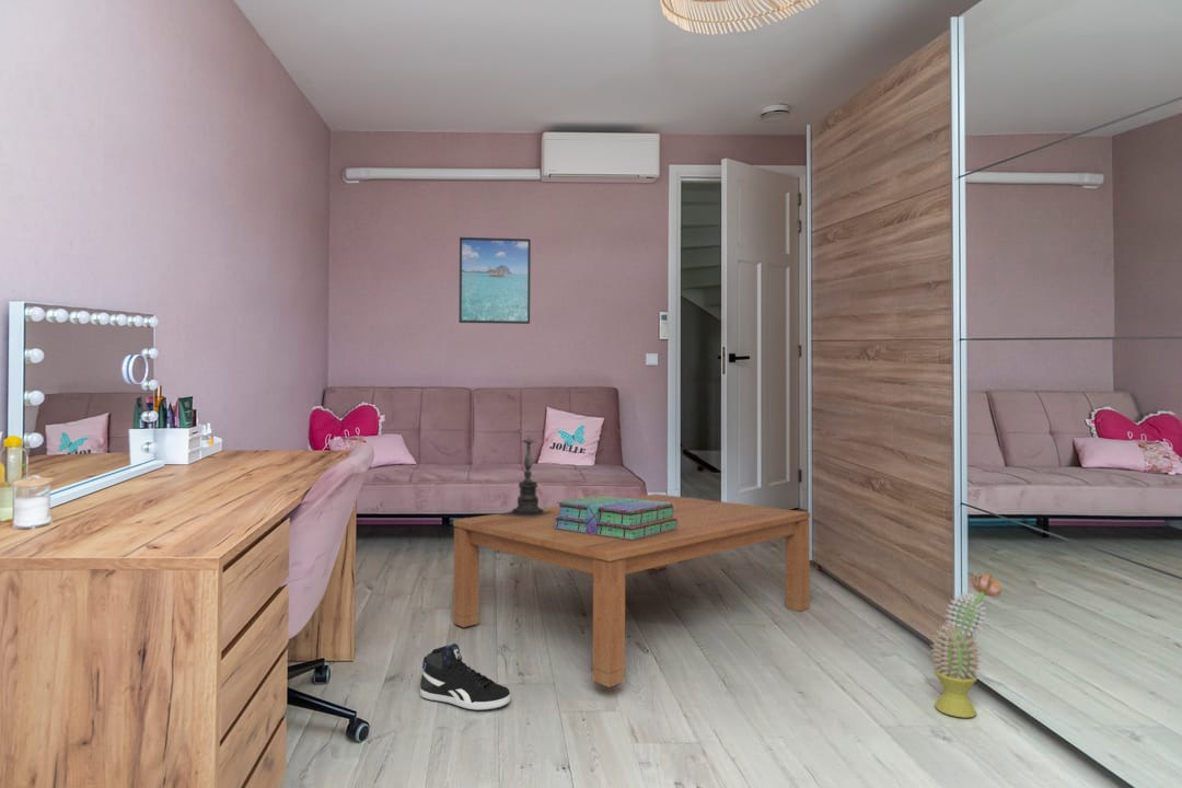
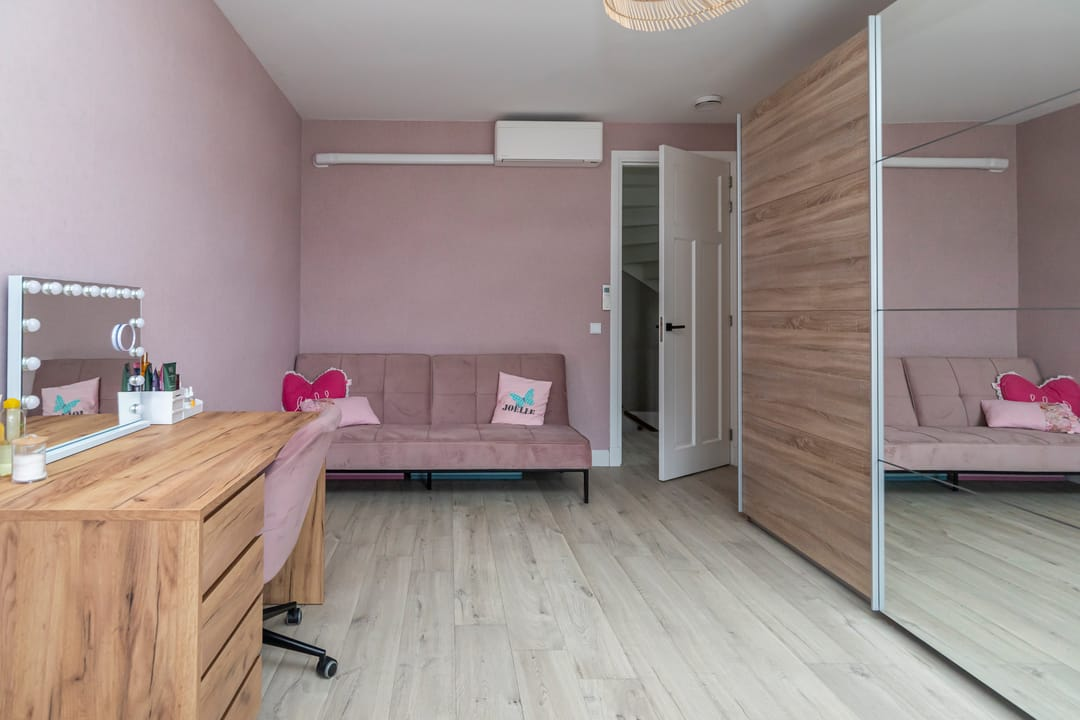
- decorative plant (965, 640)
- coffee table (638, 565)
- candle holder (526, 470)
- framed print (495, 280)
- sneaker (463, 673)
- stack of books (615, 514)
